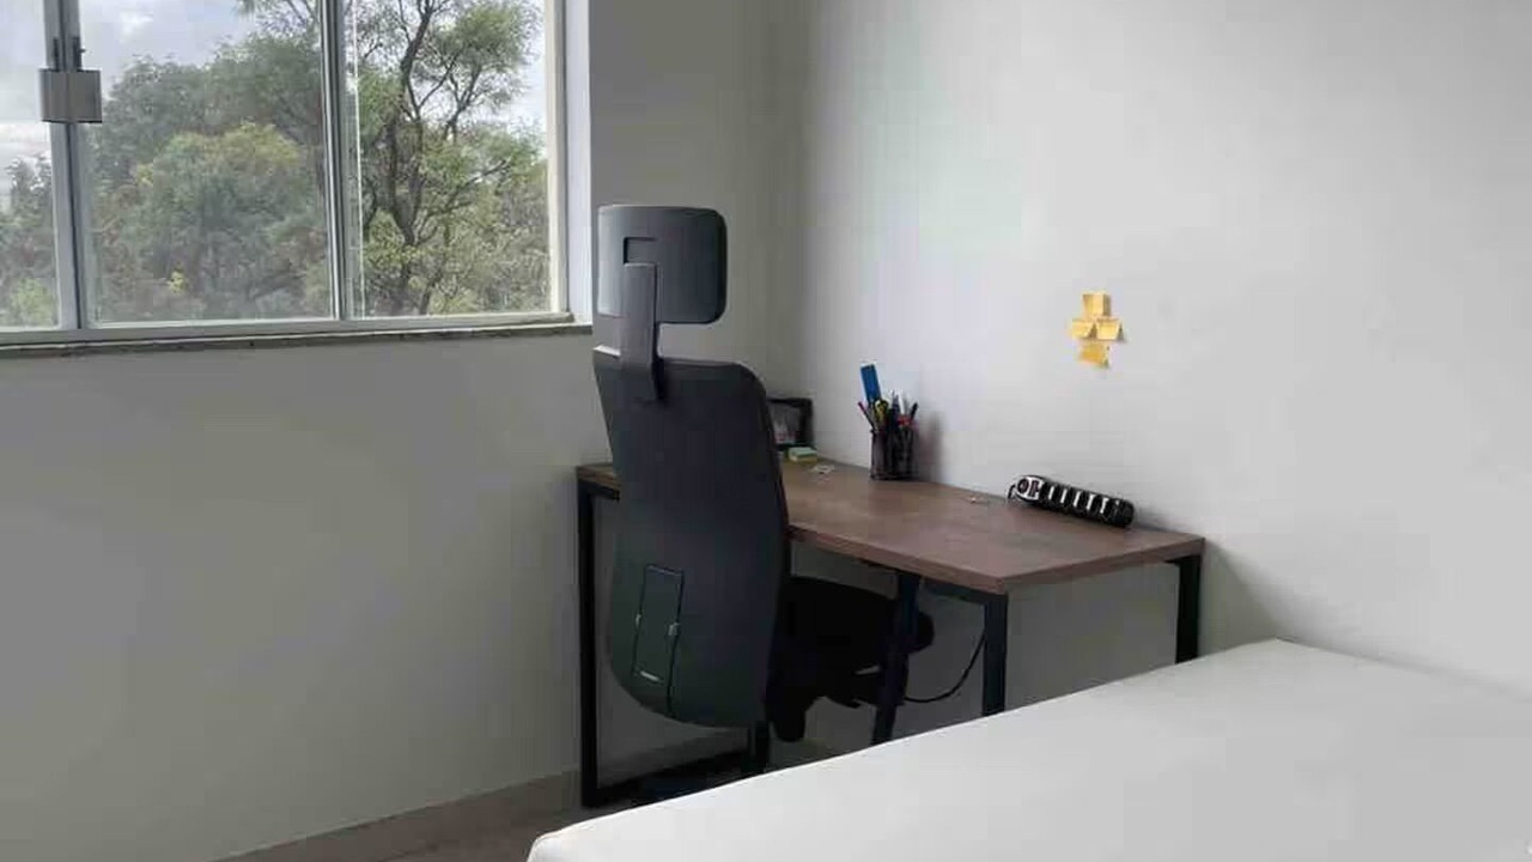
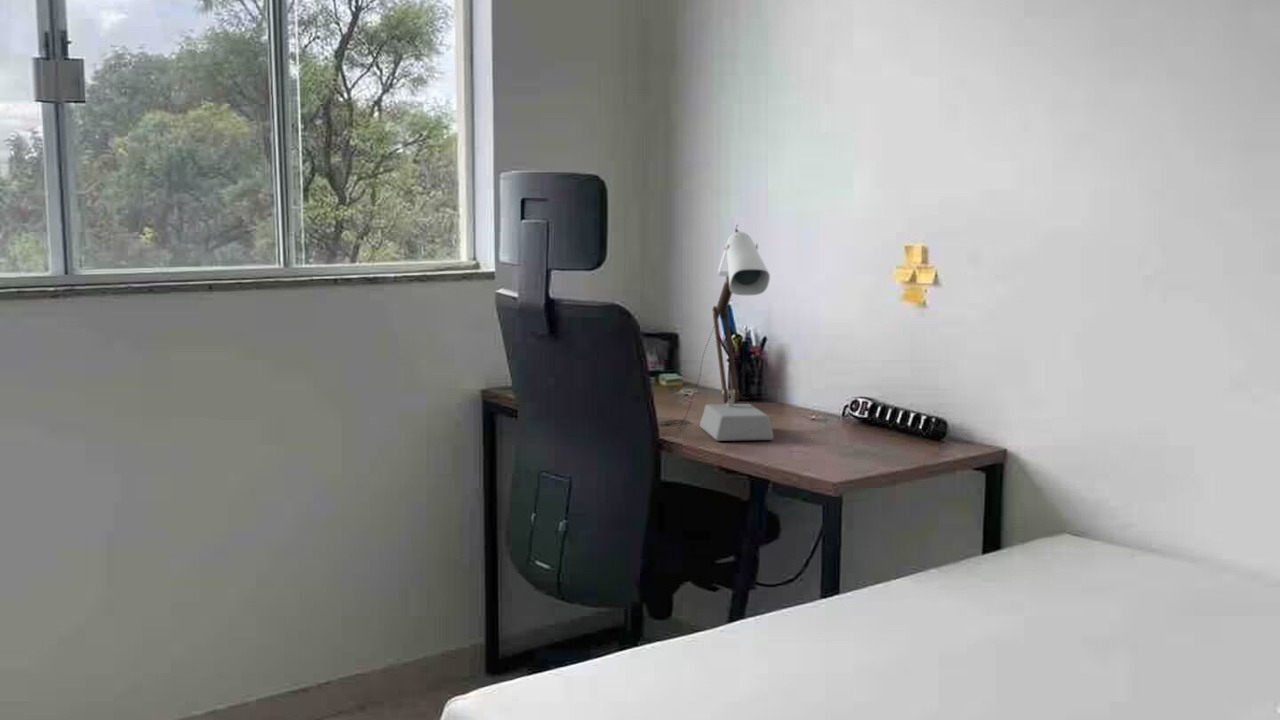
+ desk lamp (725, 328)
